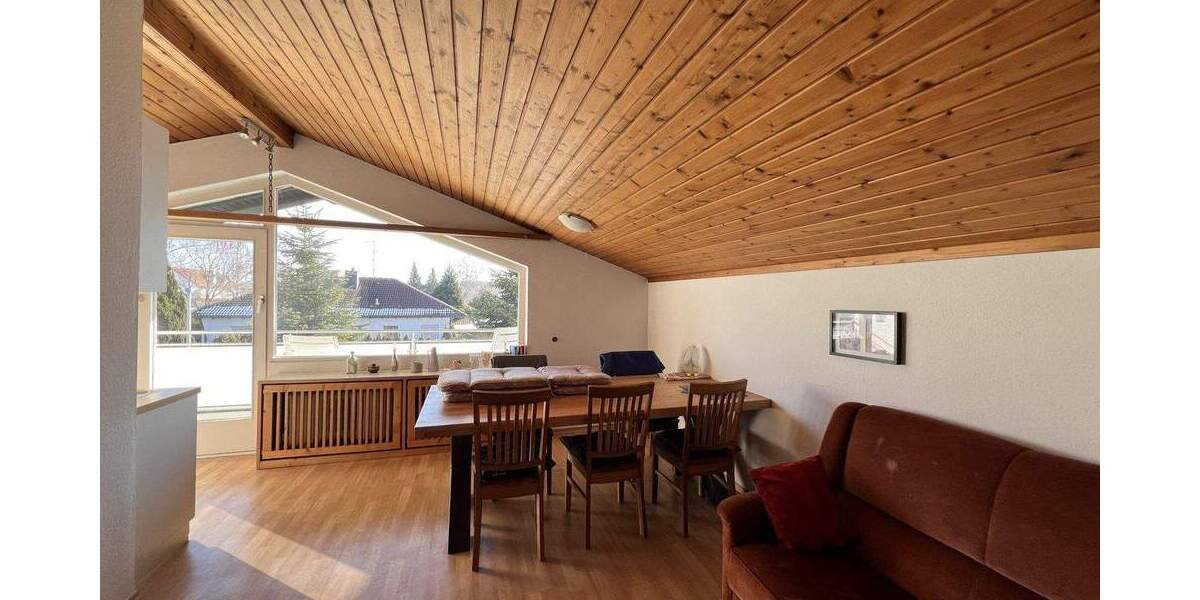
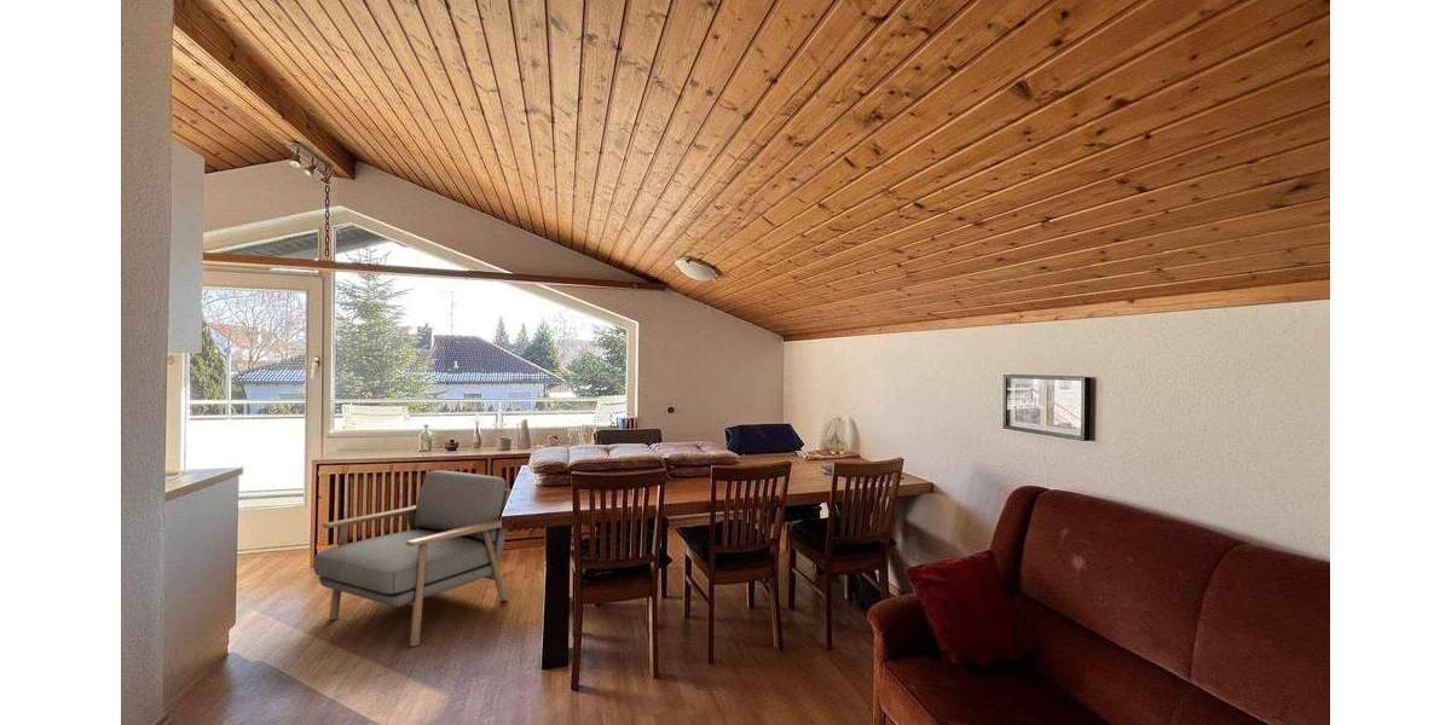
+ armchair (418, 546)
